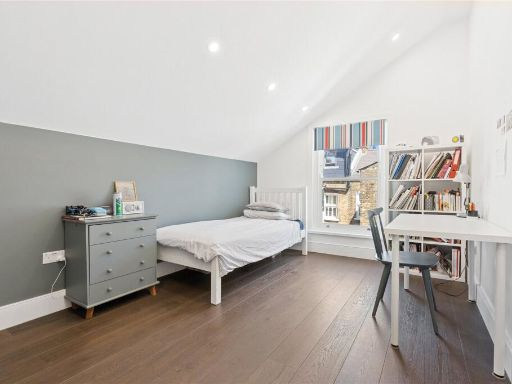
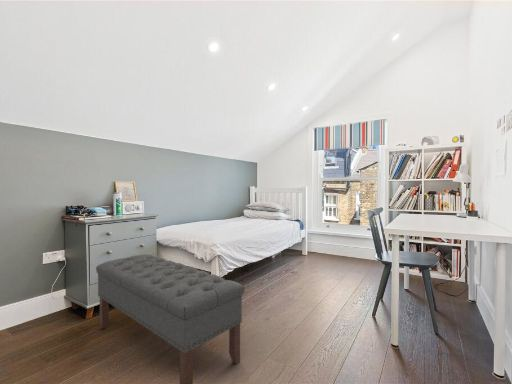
+ bench (162, 306)
